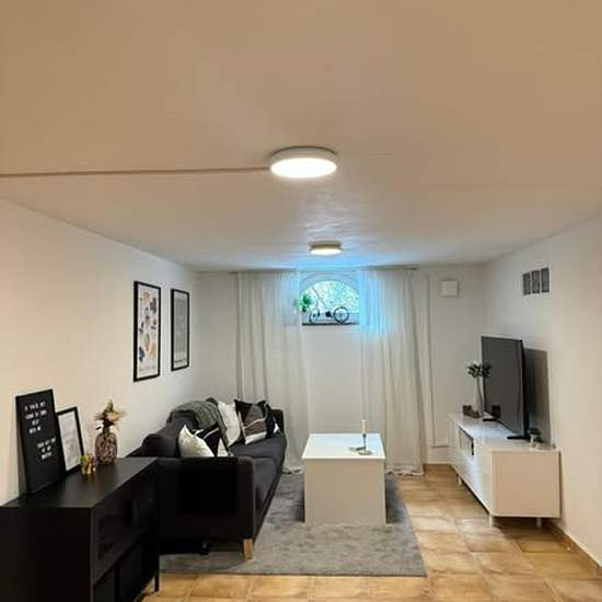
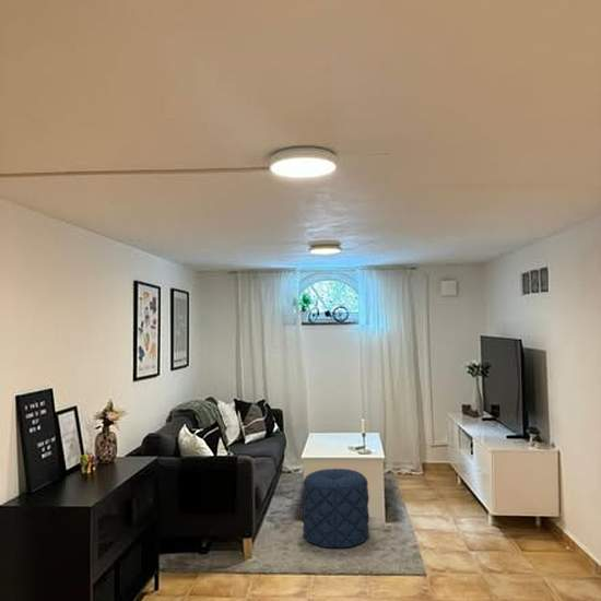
+ pouf (335, 504)
